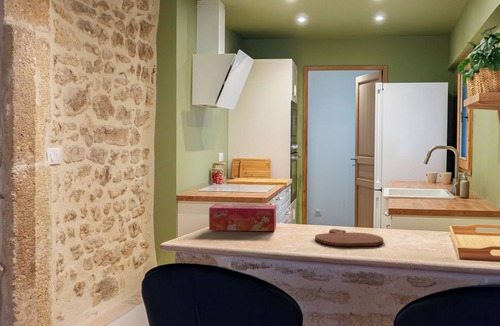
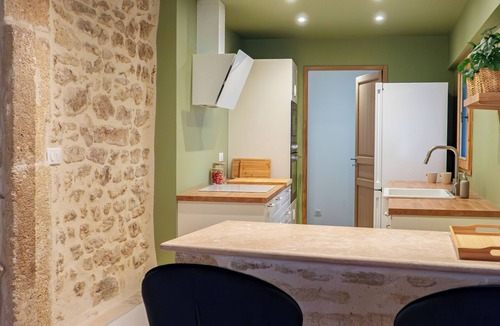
- cutting board (345, 236)
- tissue box (243, 217)
